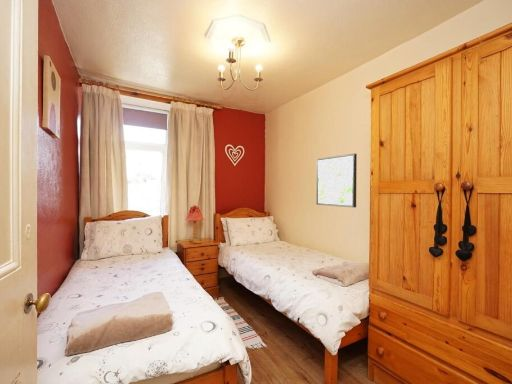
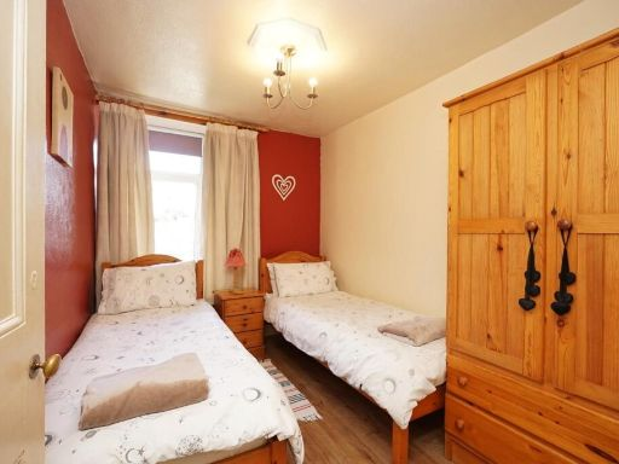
- wall art (334, 181)
